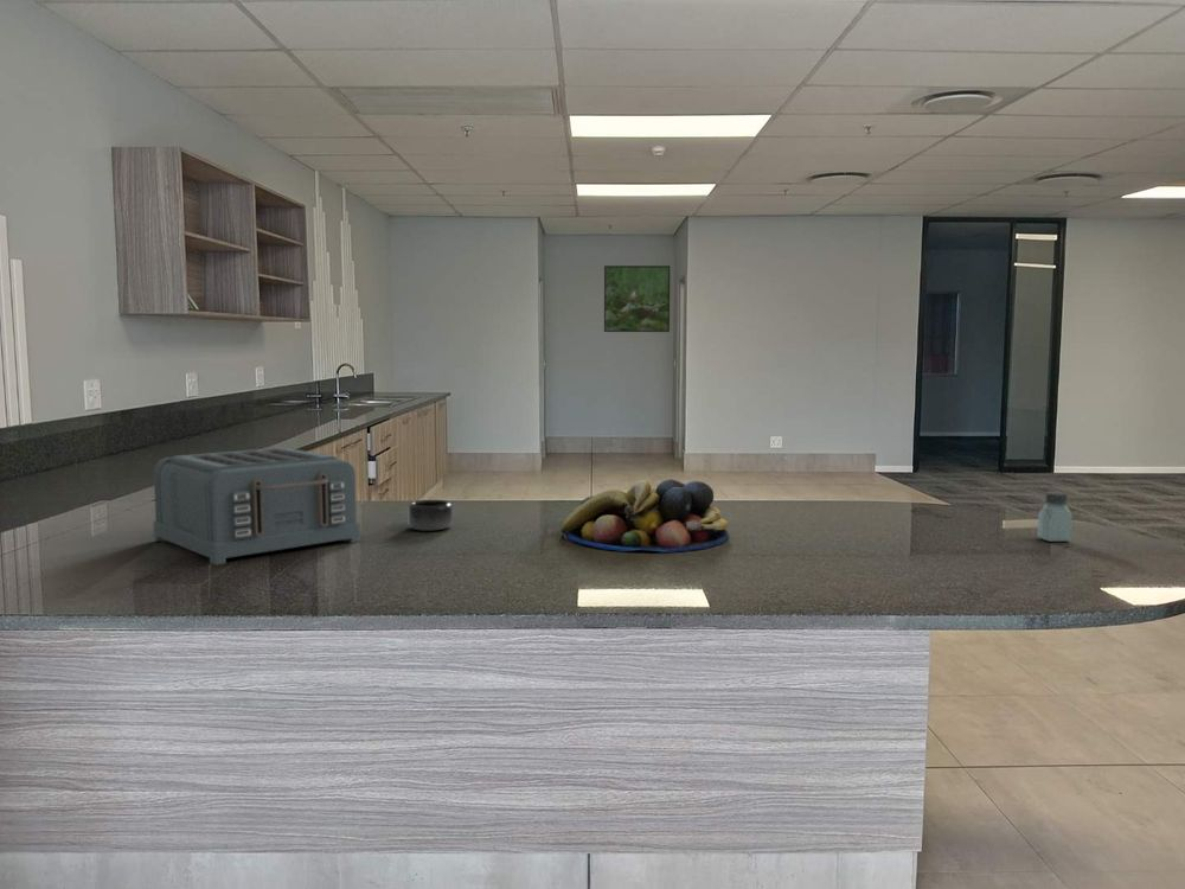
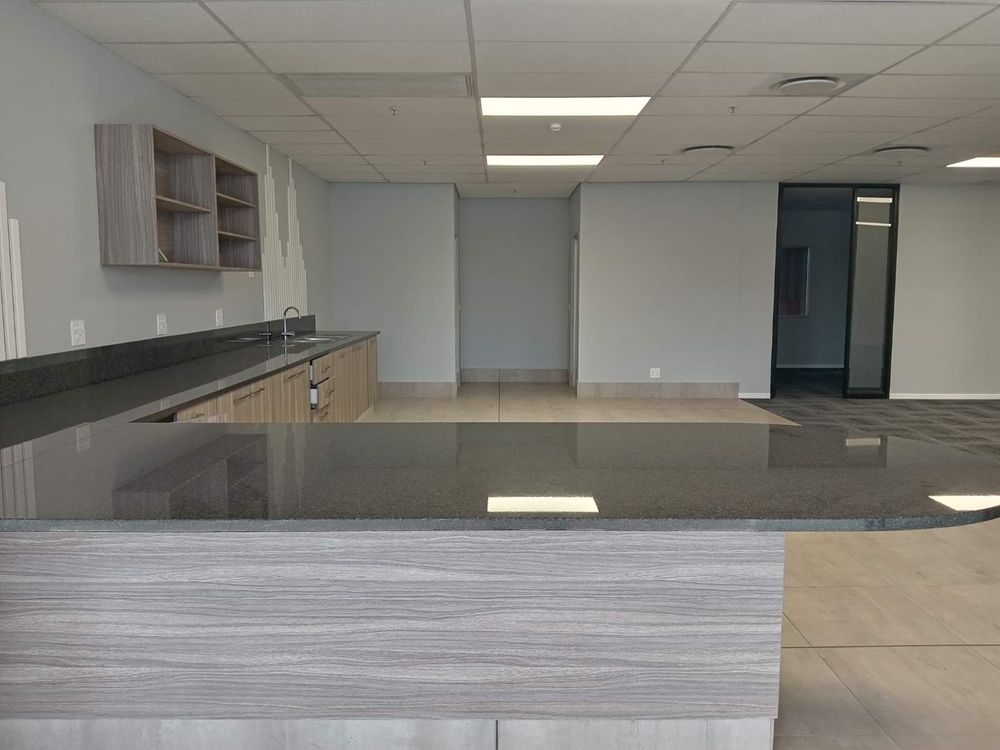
- saltshaker (1055, 516)
- fruit bowl (646, 506)
- mug (430, 513)
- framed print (636, 299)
- toaster (260, 499)
